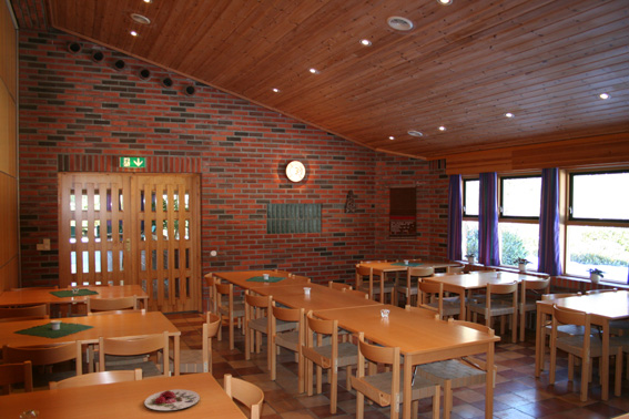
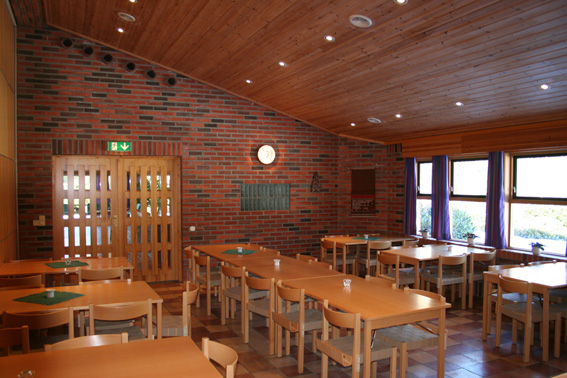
- plate (172, 399)
